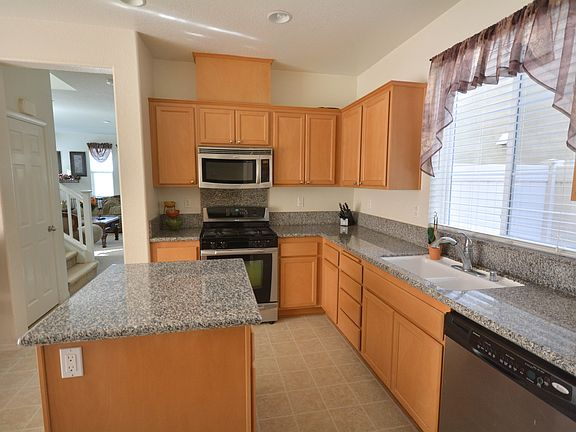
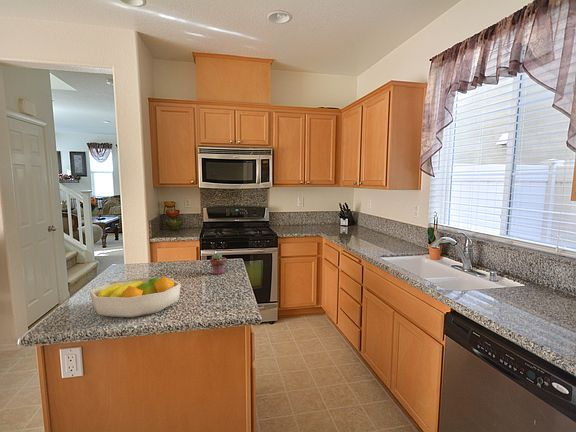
+ fruit bowl (136, 292)
+ potted succulent (218, 263)
